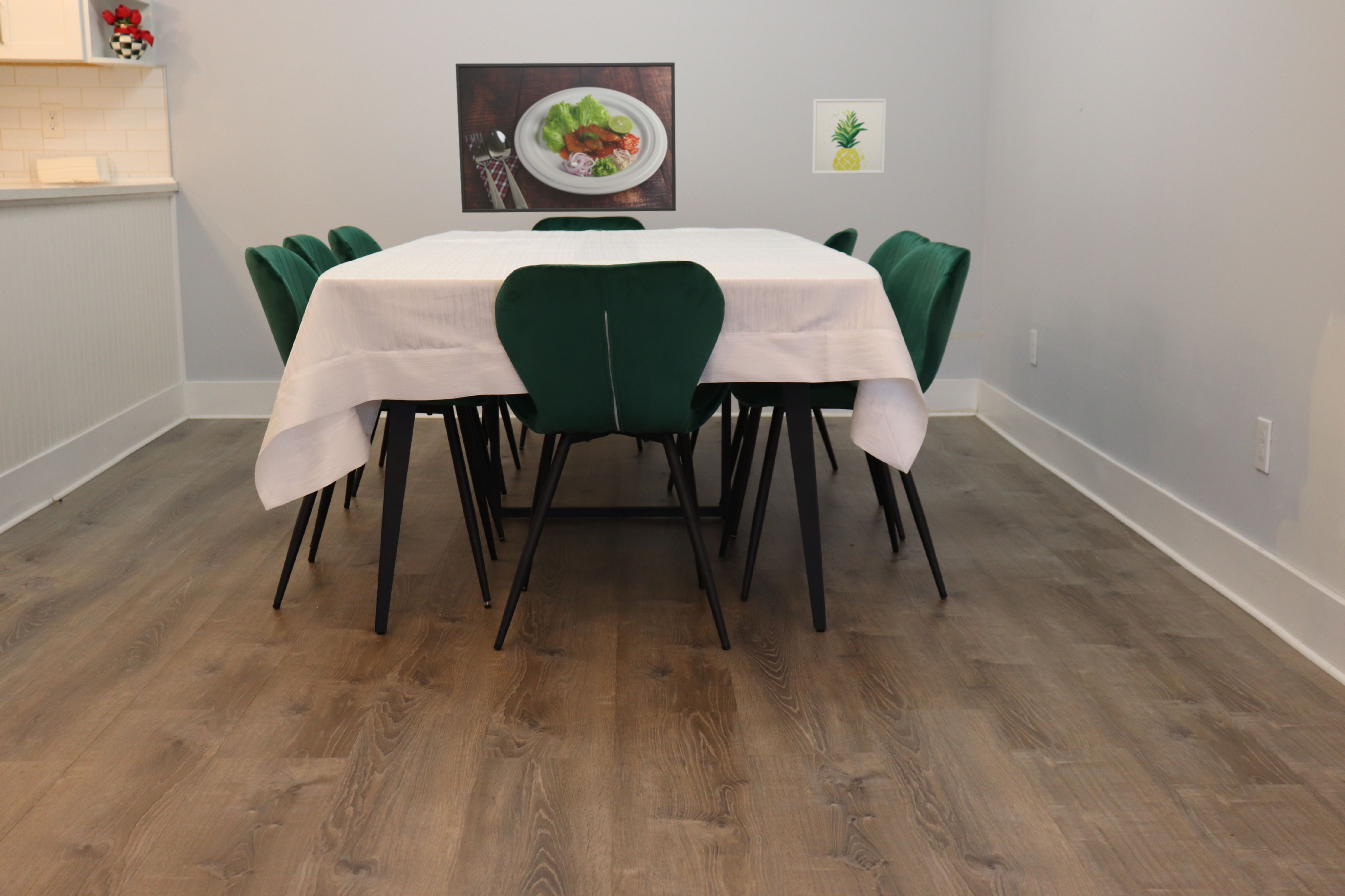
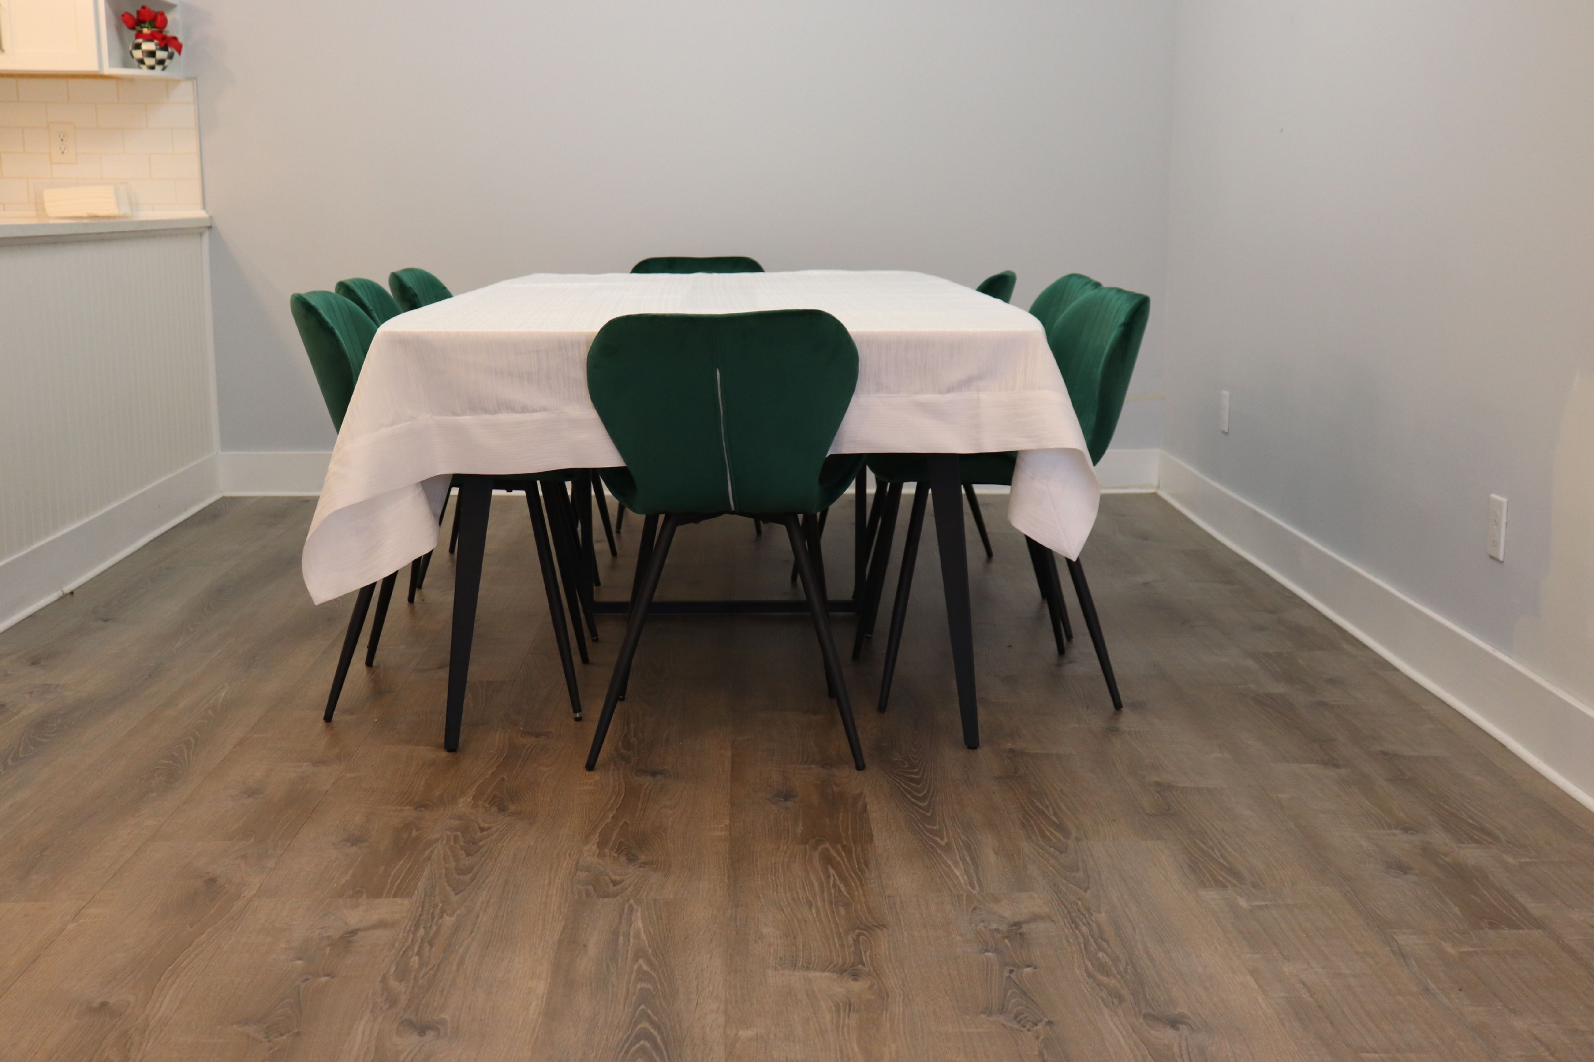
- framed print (567, 139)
- wall art (849, 136)
